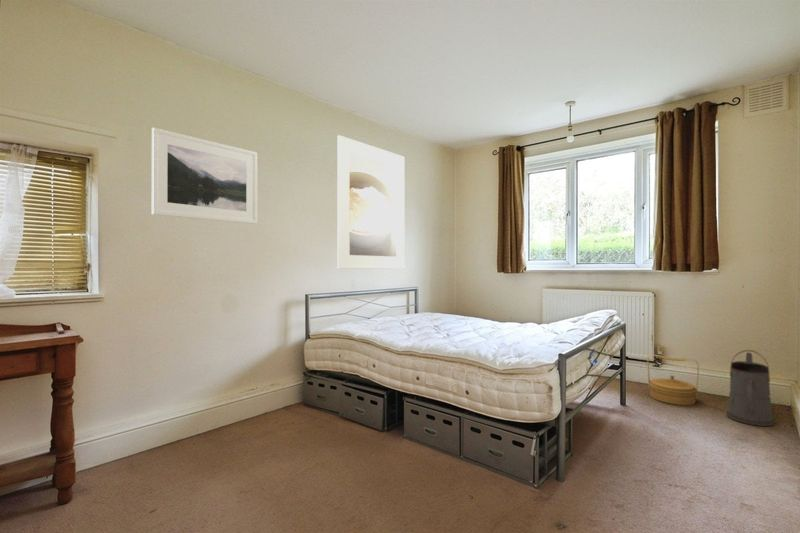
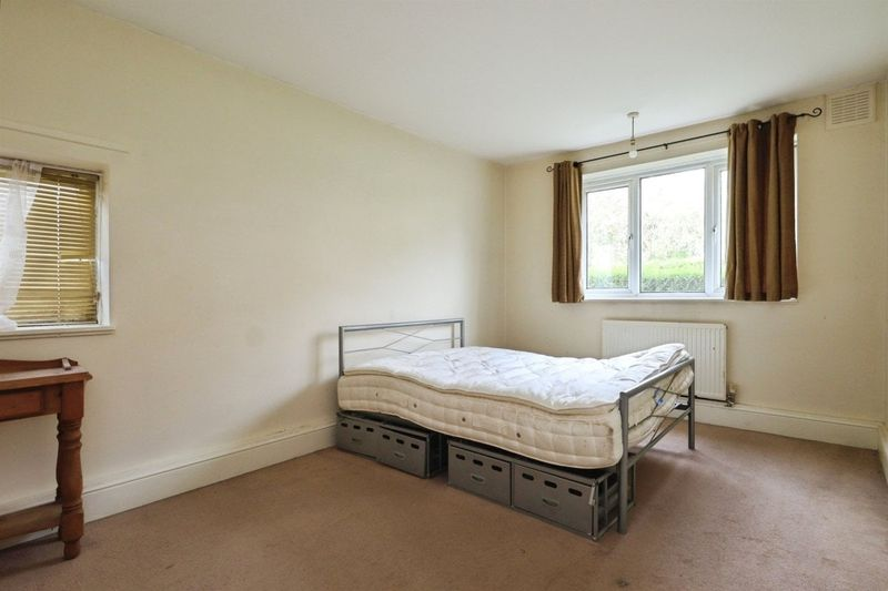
- basket (672, 377)
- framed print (209, 180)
- watering can (749, 381)
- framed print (374, 207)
